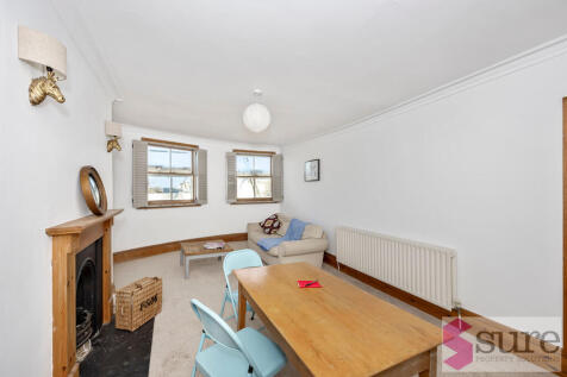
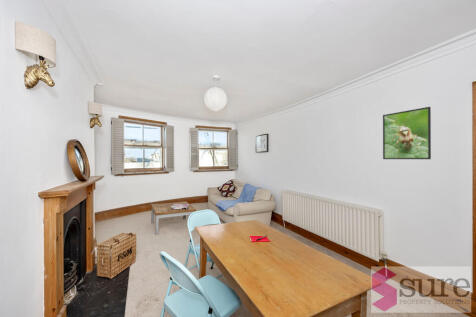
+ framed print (404, 135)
